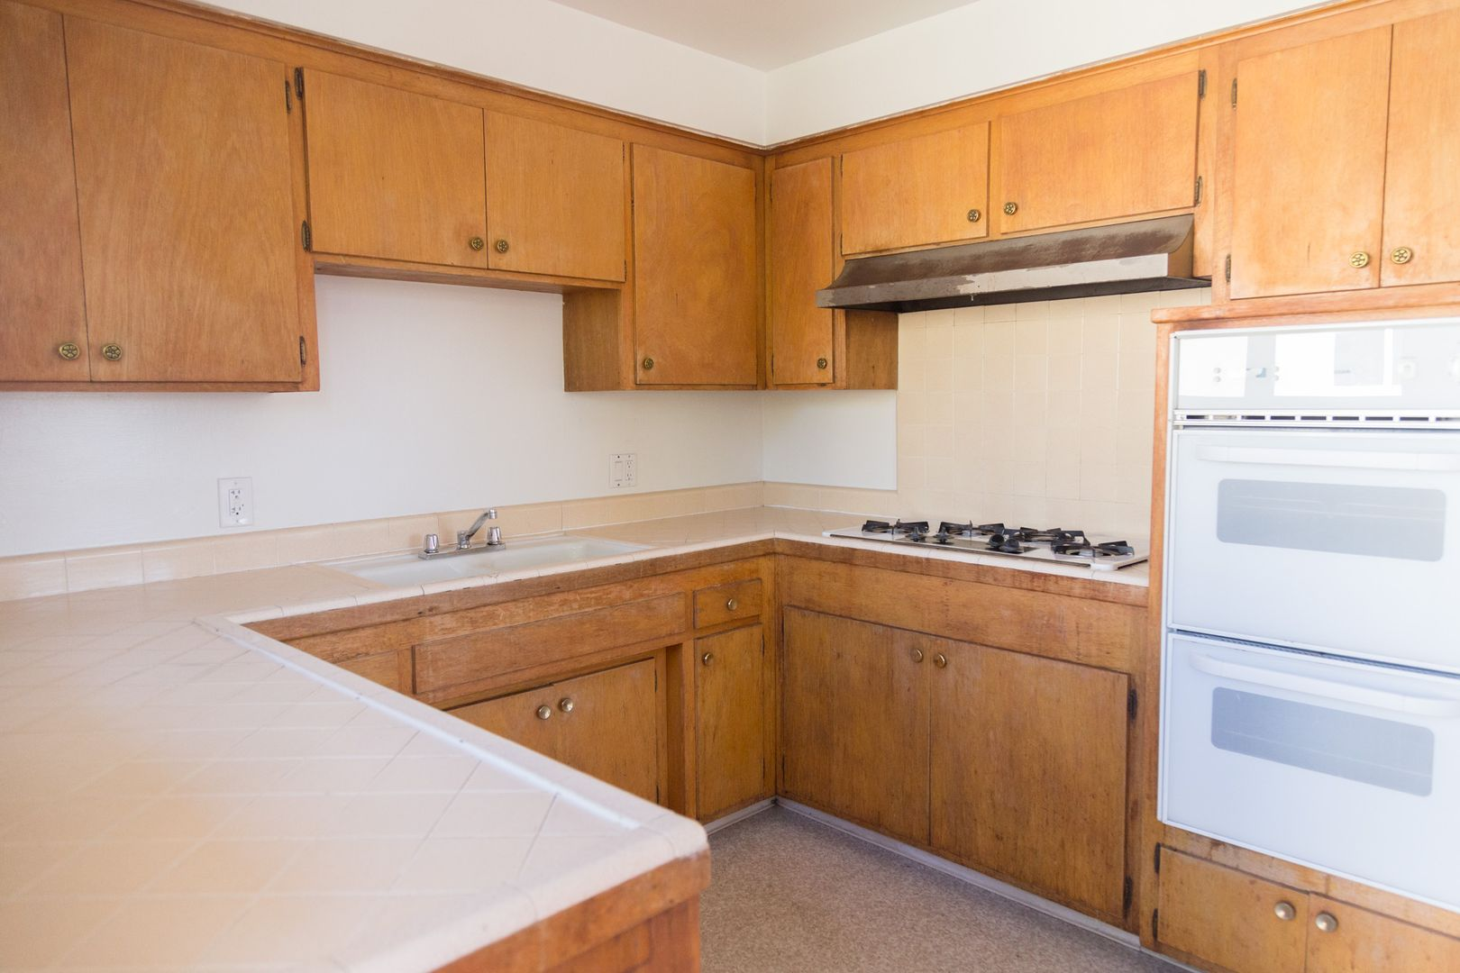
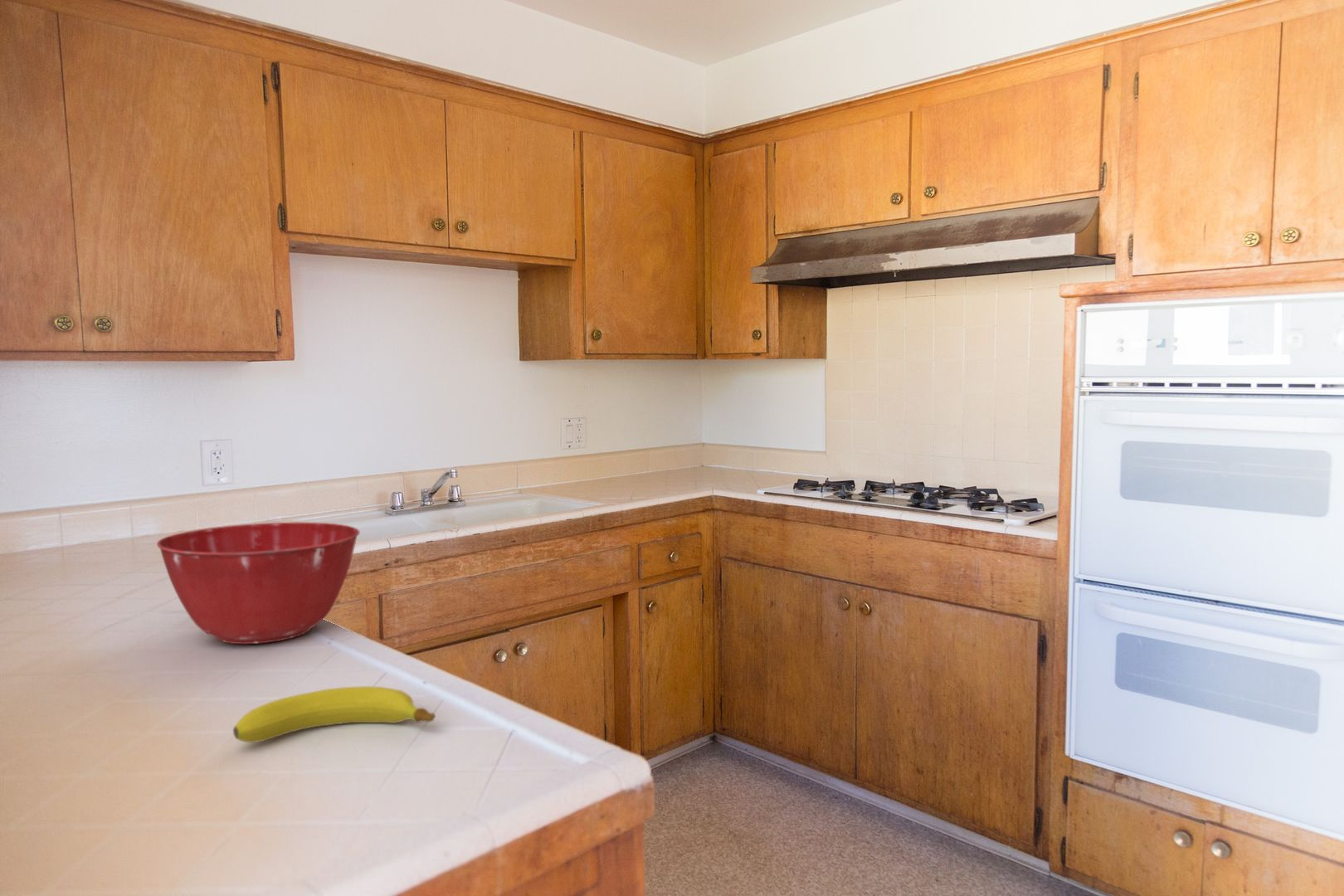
+ mixing bowl (264, 583)
+ fruit (333, 717)
